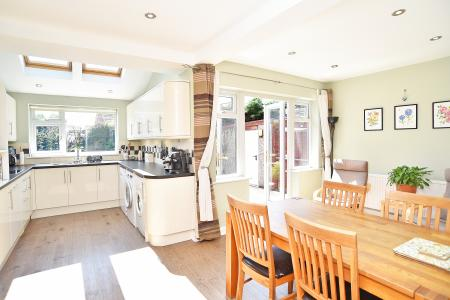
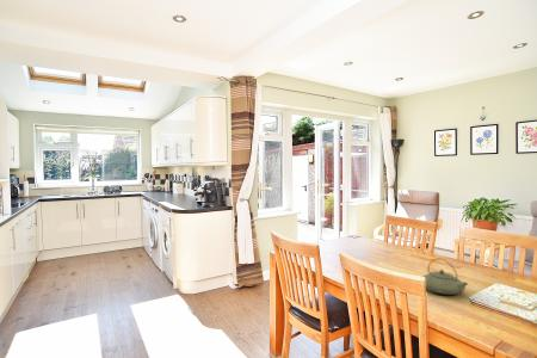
+ teapot (444, 274)
